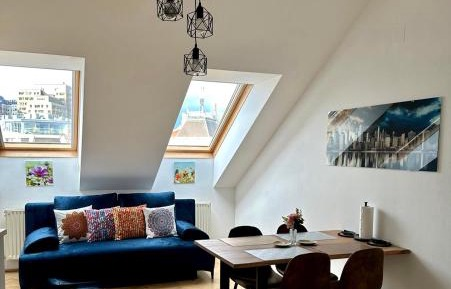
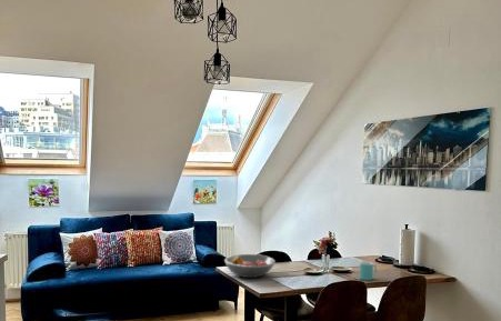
+ fruit bowl (249, 264)
+ mug (368, 270)
